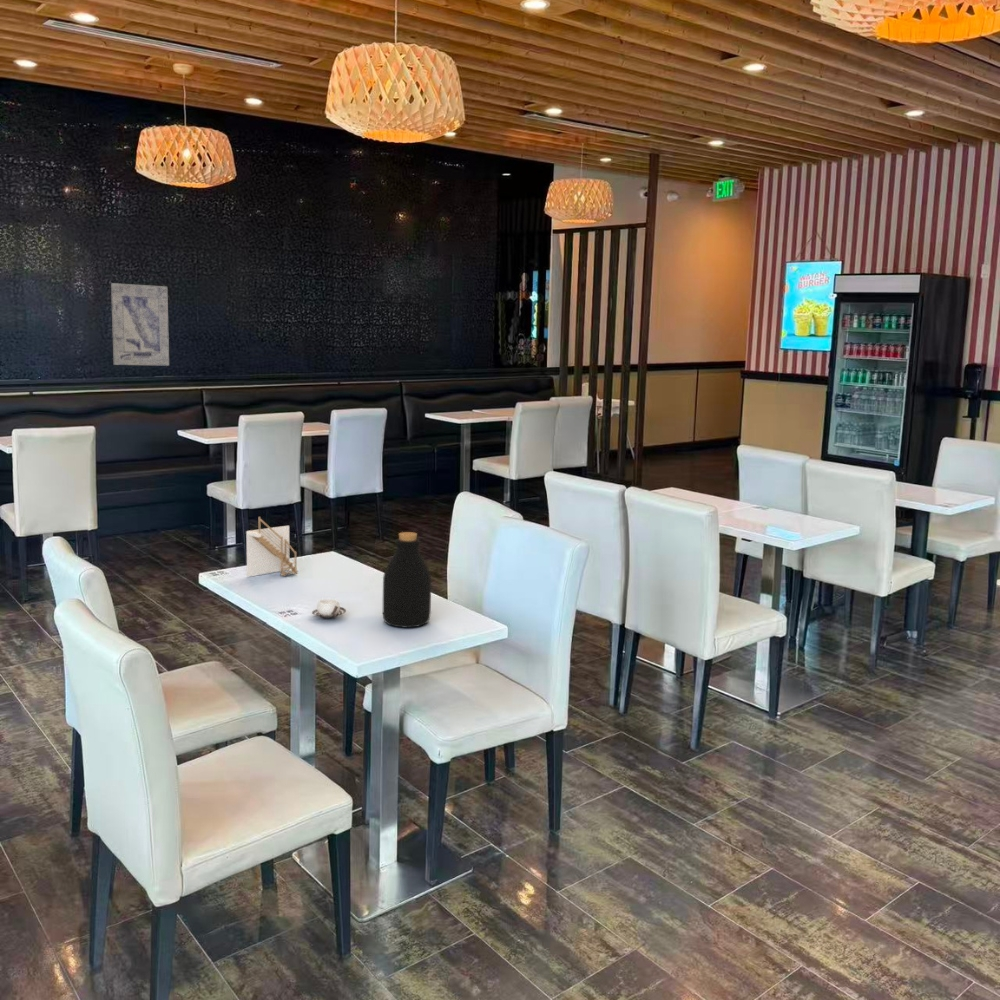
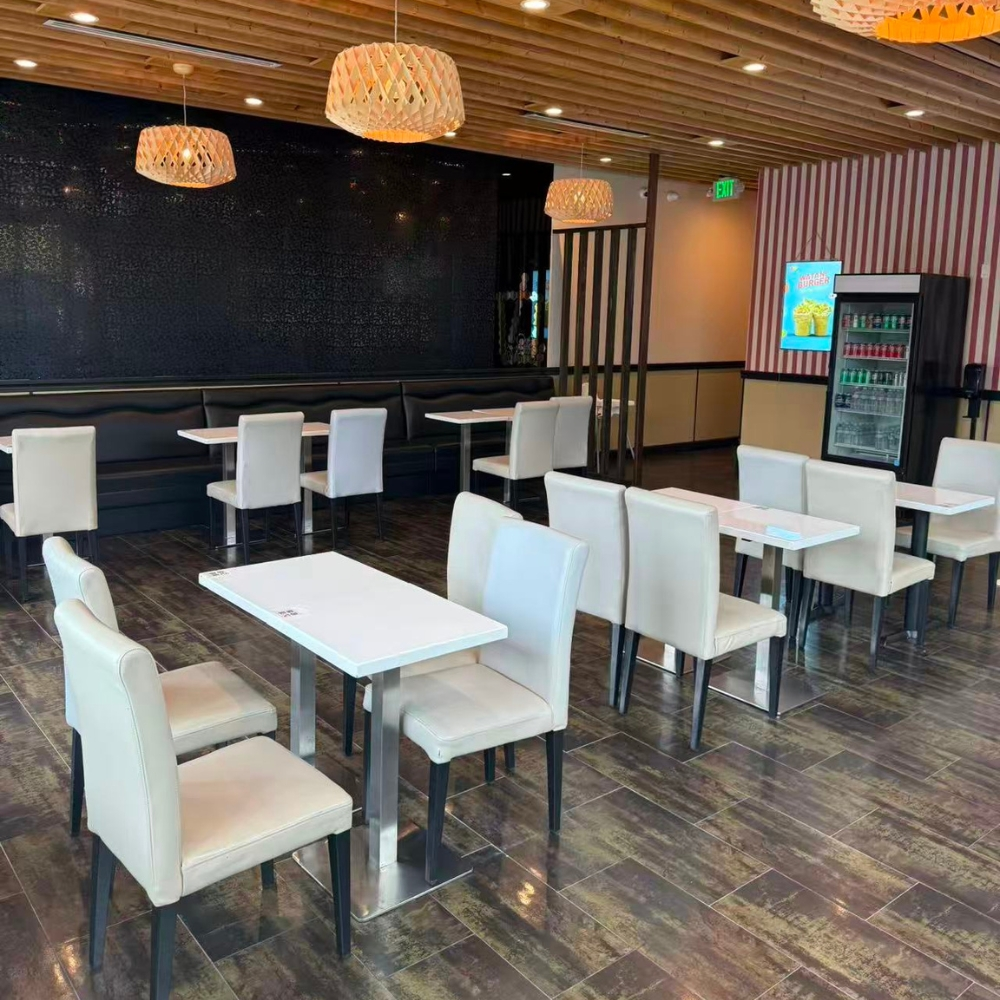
- bottle (407, 578)
- napkin holder (274, 544)
- wall art (140, 325)
- cup (328, 609)
